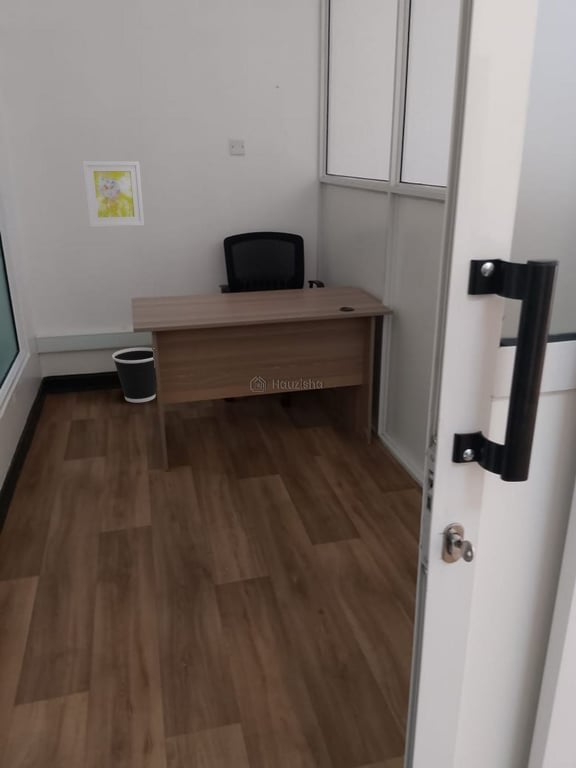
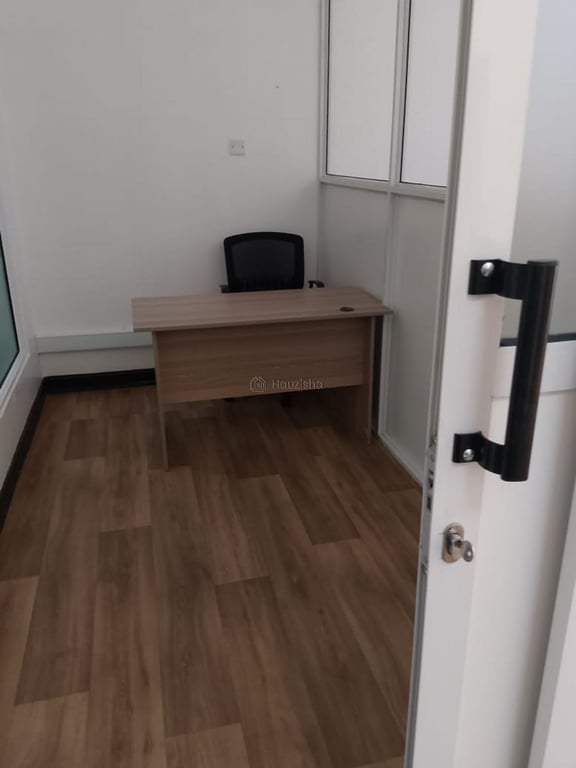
- wall art (114, 194)
- wastebasket (138, 375)
